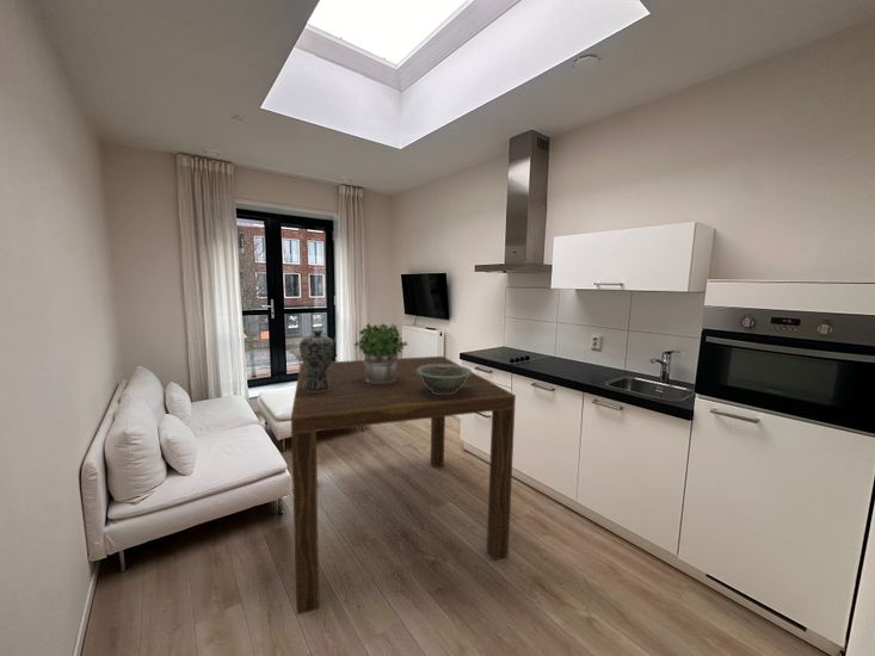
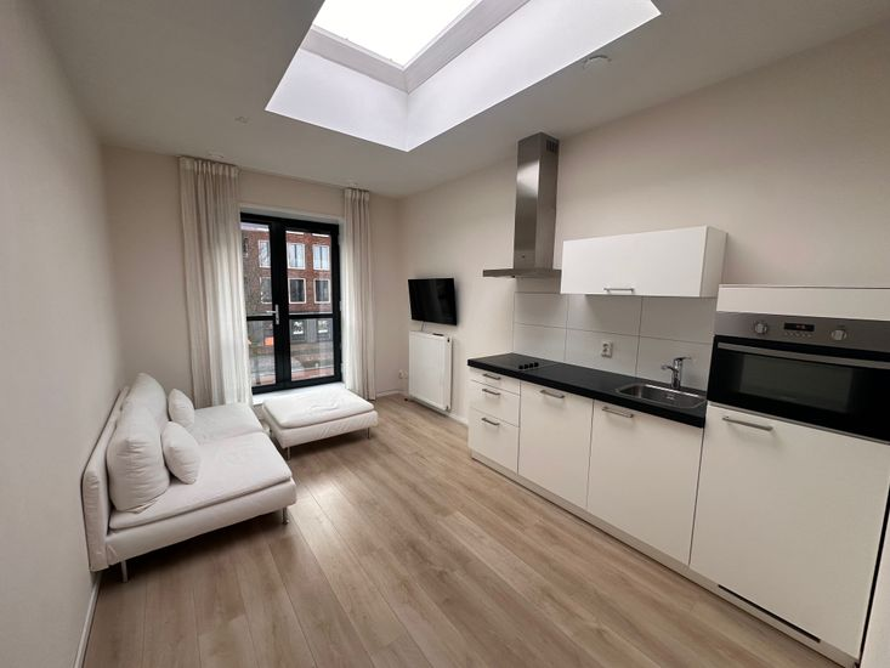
- decorative bowl (443, 379)
- dining table (388, 422)
- vase (316, 359)
- potted plant (381, 352)
